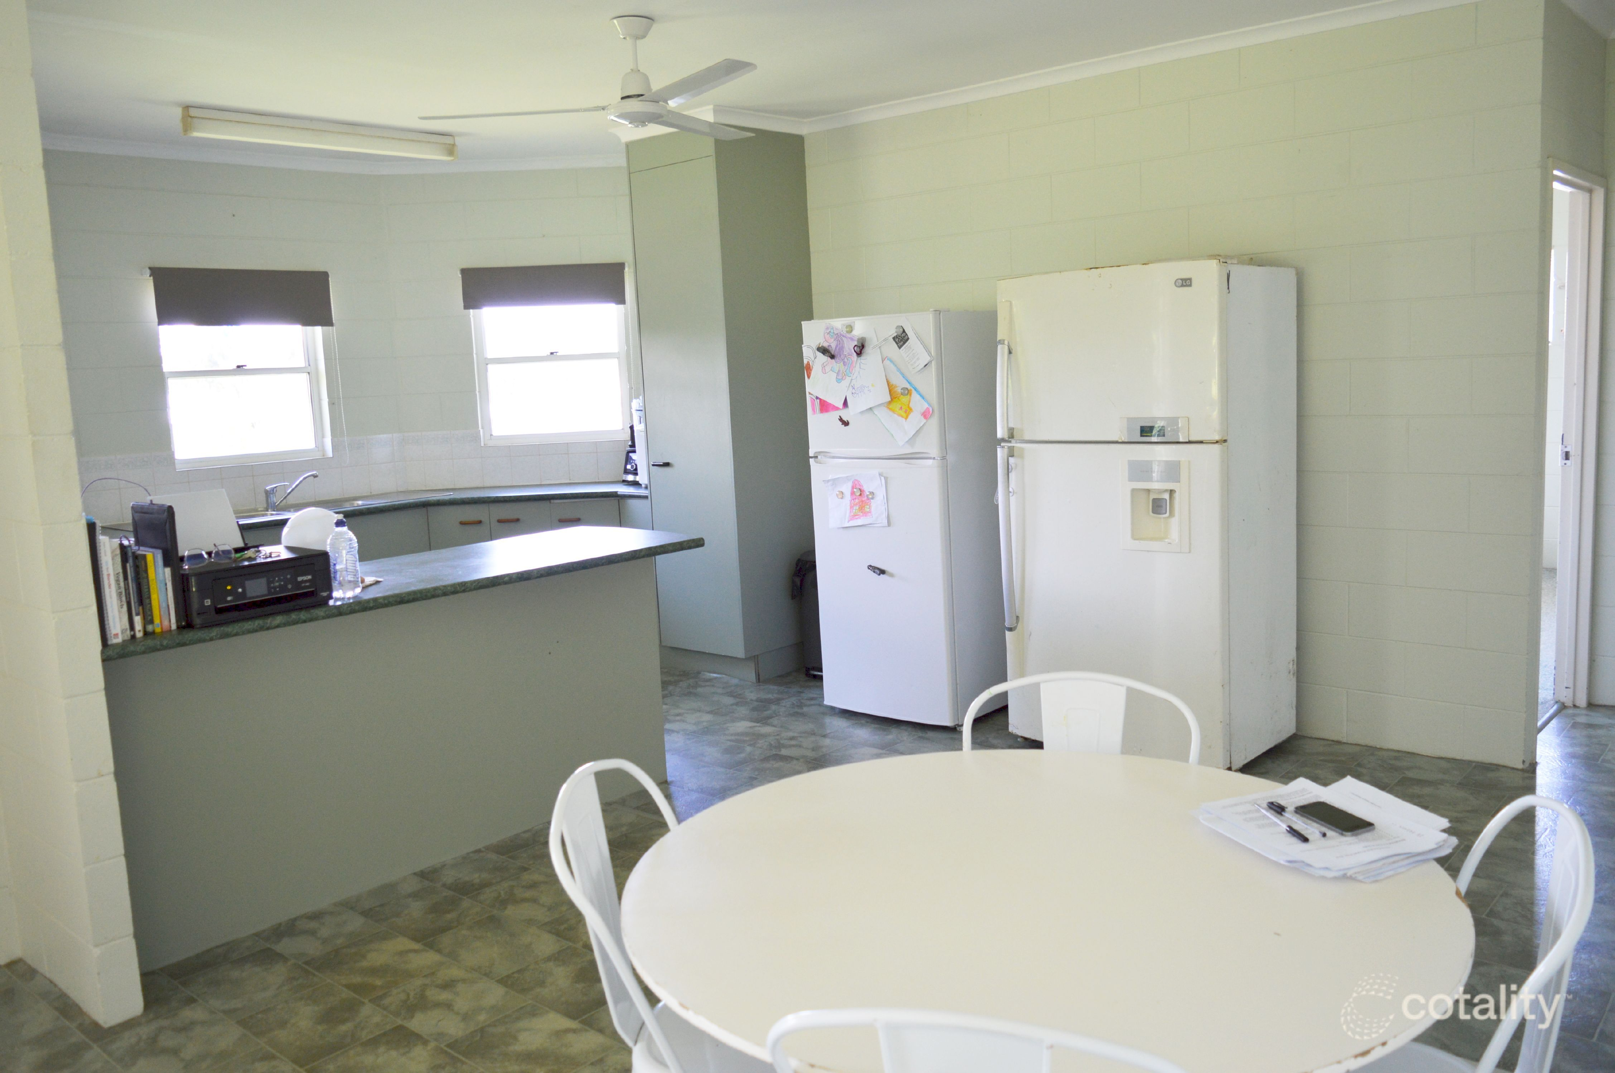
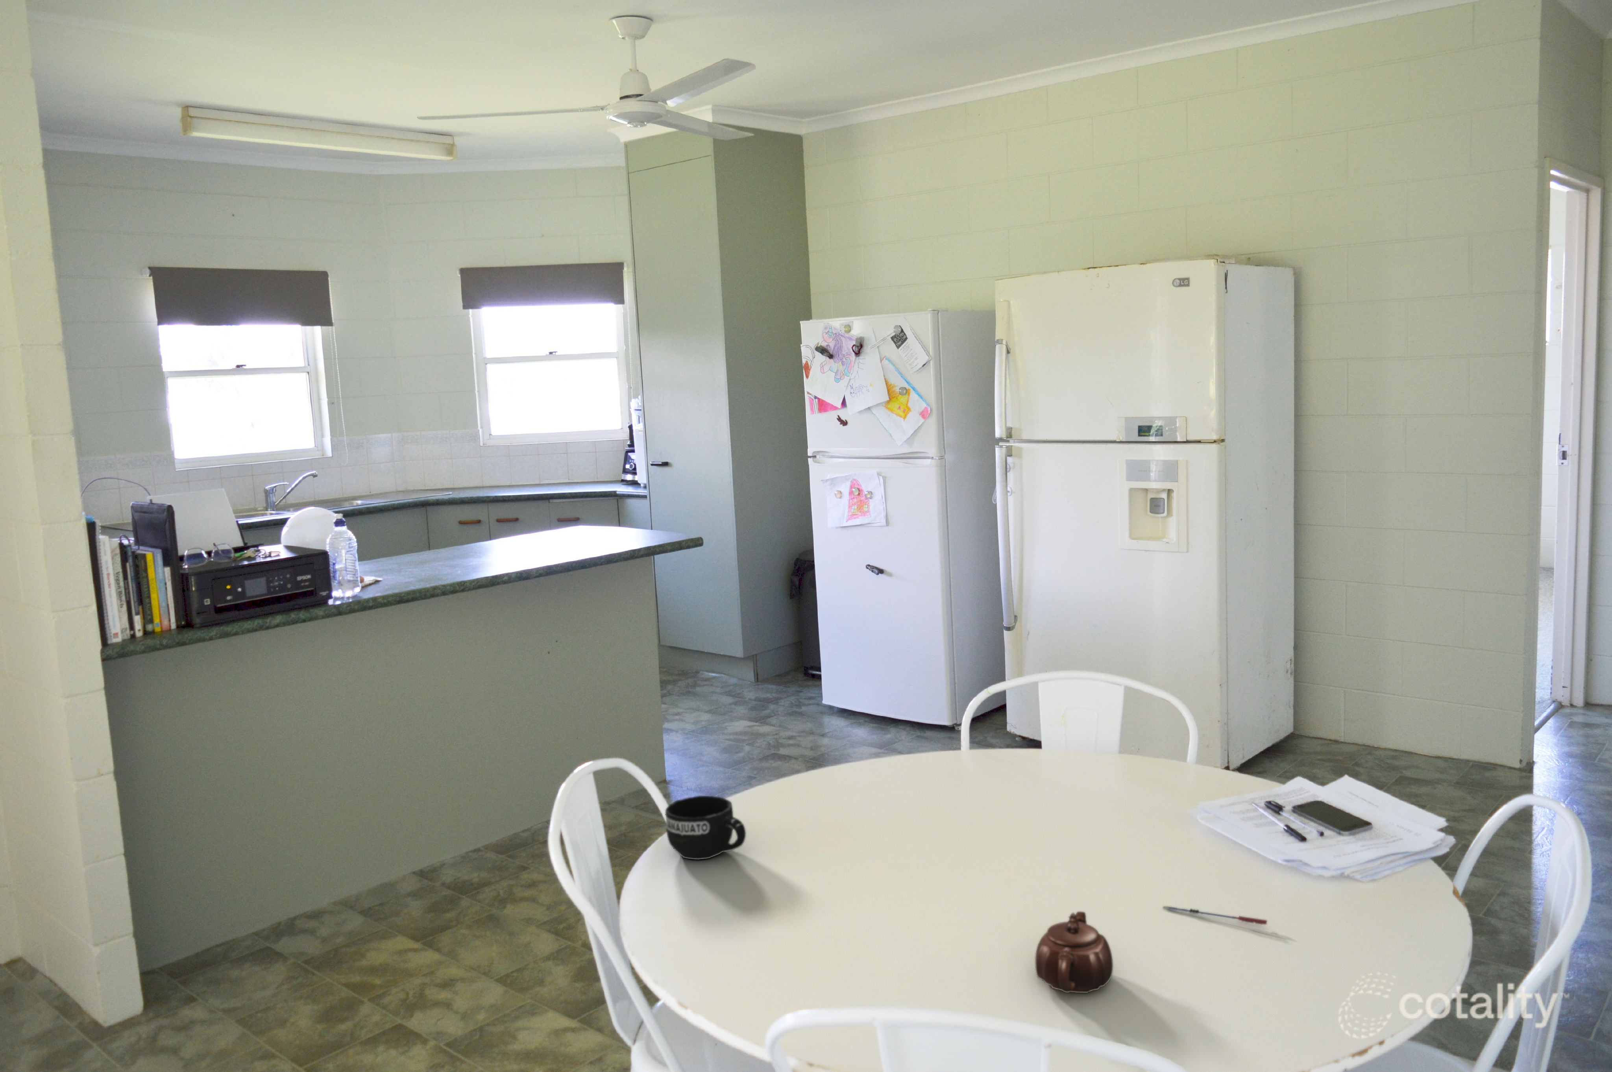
+ teapot (1073, 948)
+ mug (707, 830)
+ pen (1214, 914)
